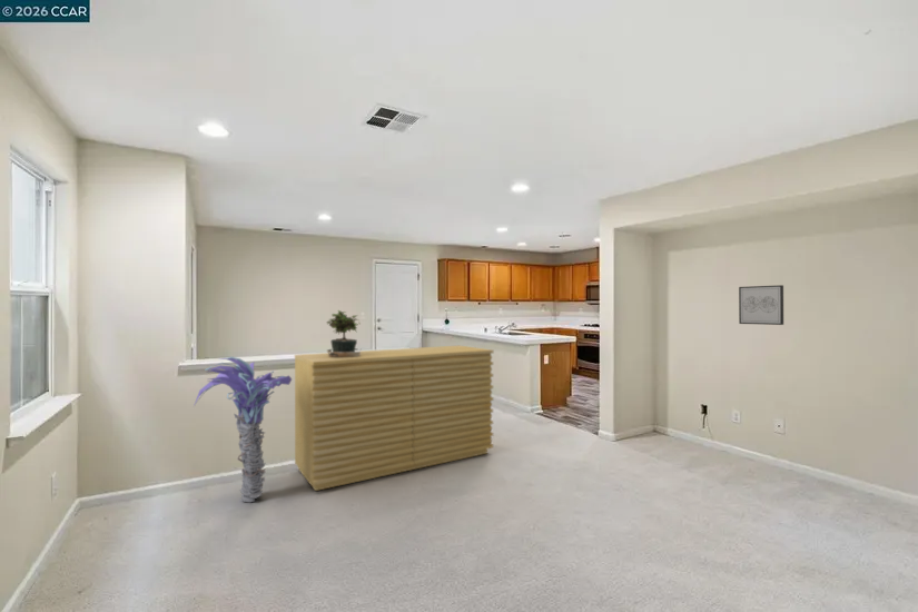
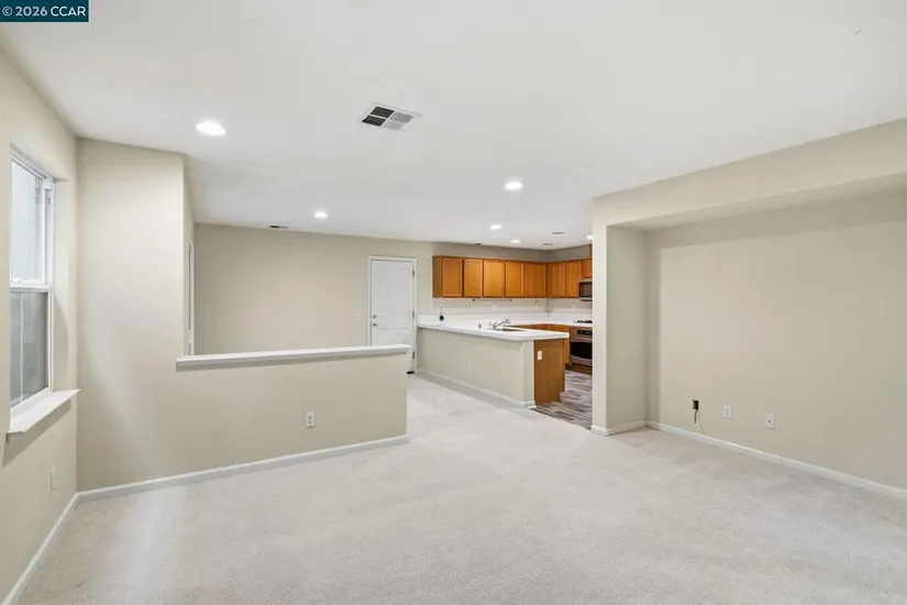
- sideboard (398, 406)
- palm tree (244, 427)
- wall art (760, 305)
- potted plant (340, 333)
